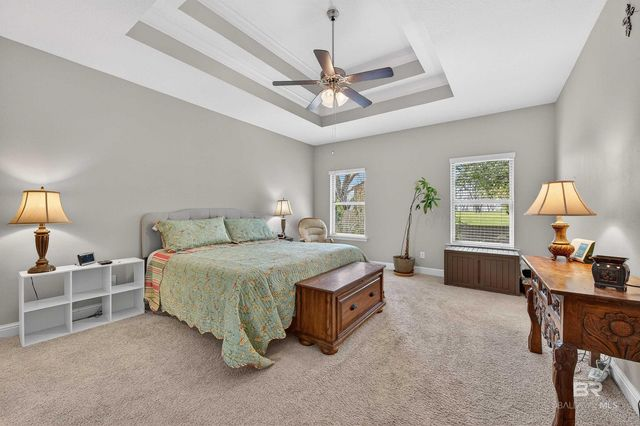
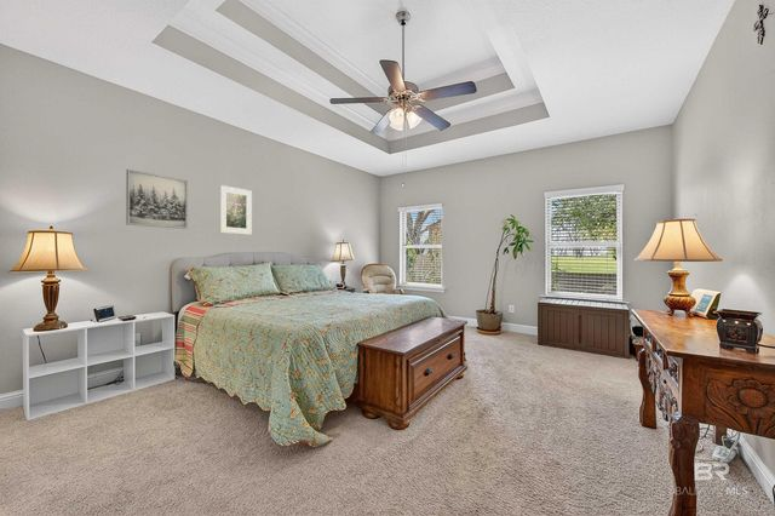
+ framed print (236, 211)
+ wall art (159, 200)
